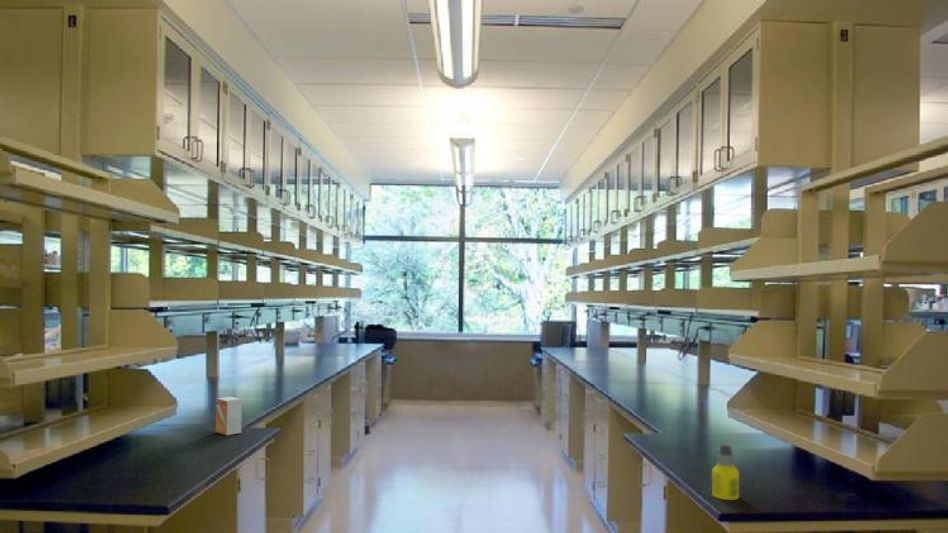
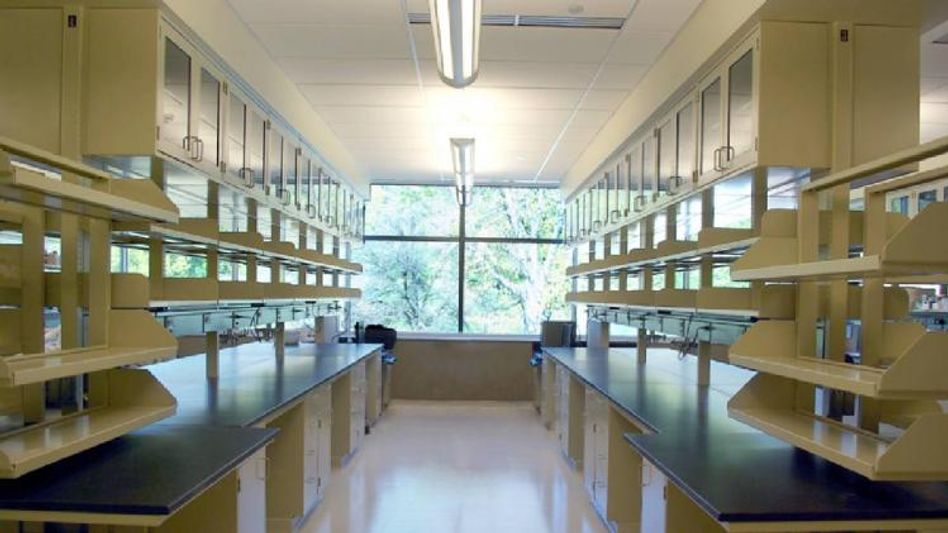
- bottle (725, 470)
- small box (228, 415)
